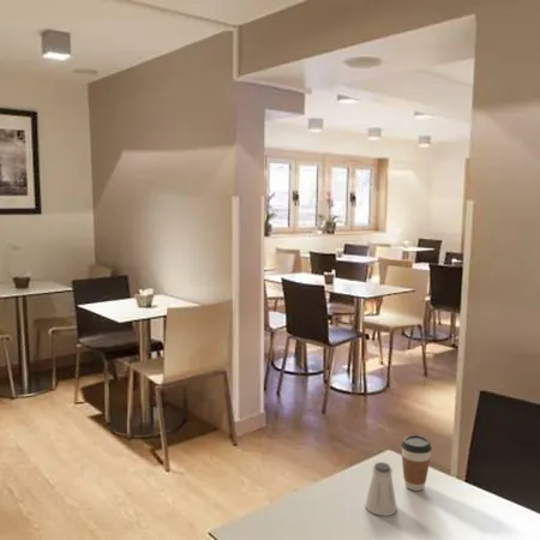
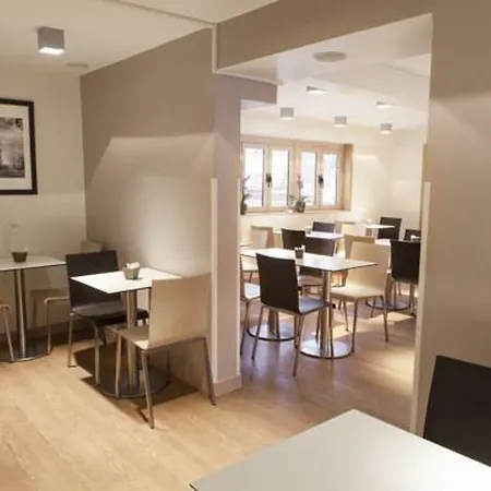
- coffee cup (415, 463)
- saltshaker (382, 486)
